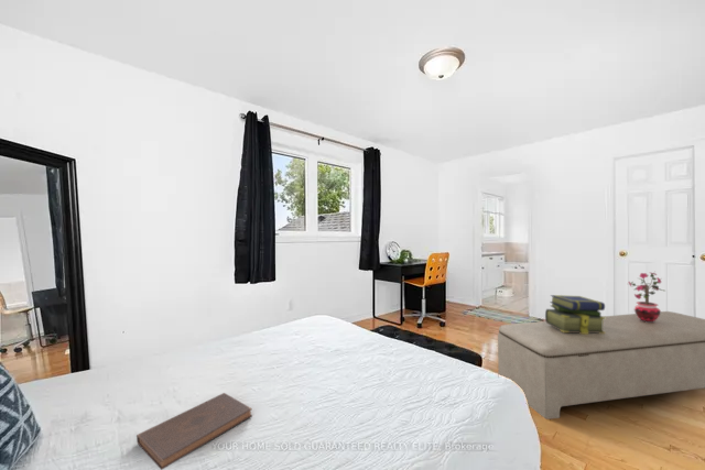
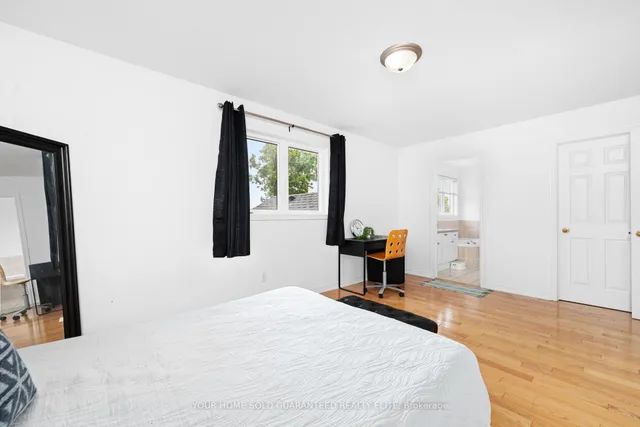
- book (197, 424)
- bench (617, 358)
- stack of books (574, 311)
- potted plant (648, 296)
